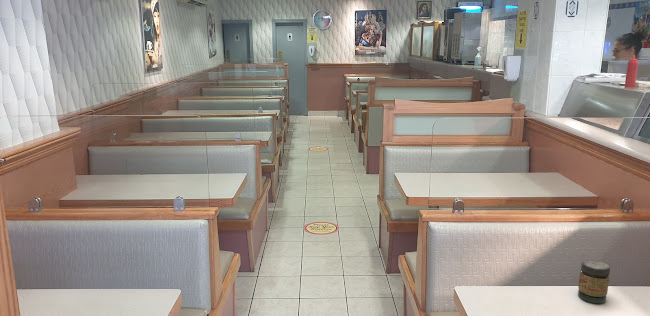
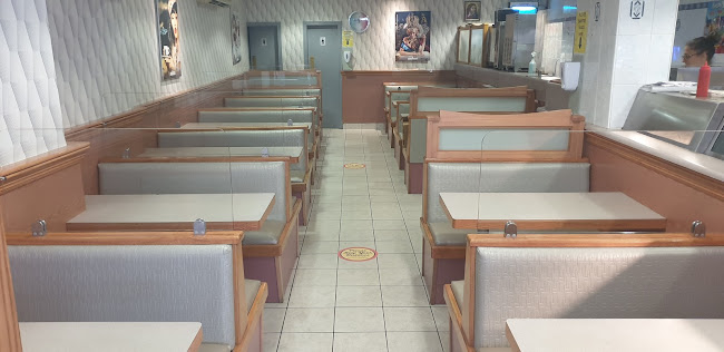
- jar (593, 280)
